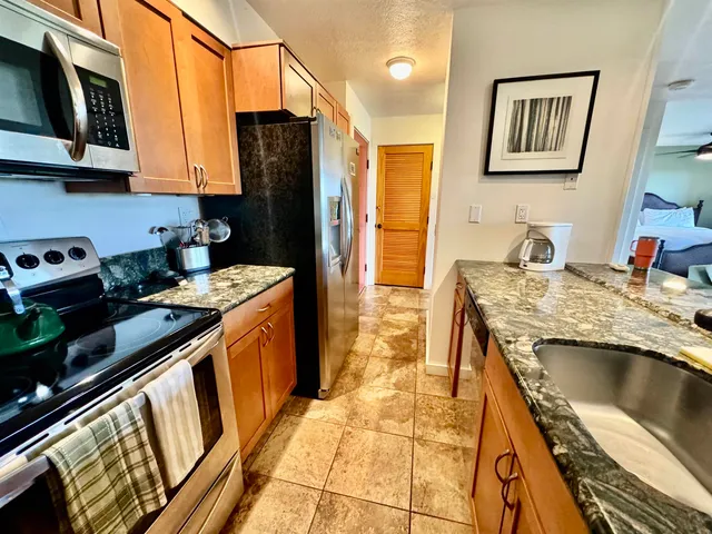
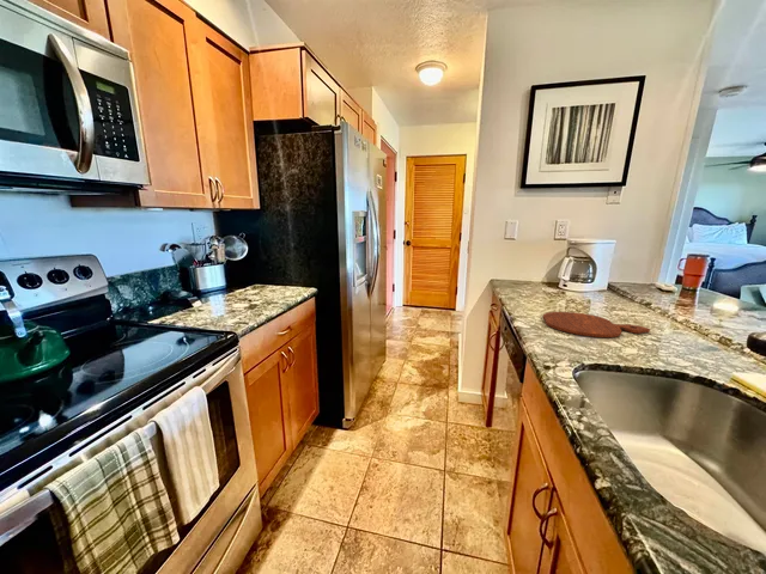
+ cutting board (594, 324)
